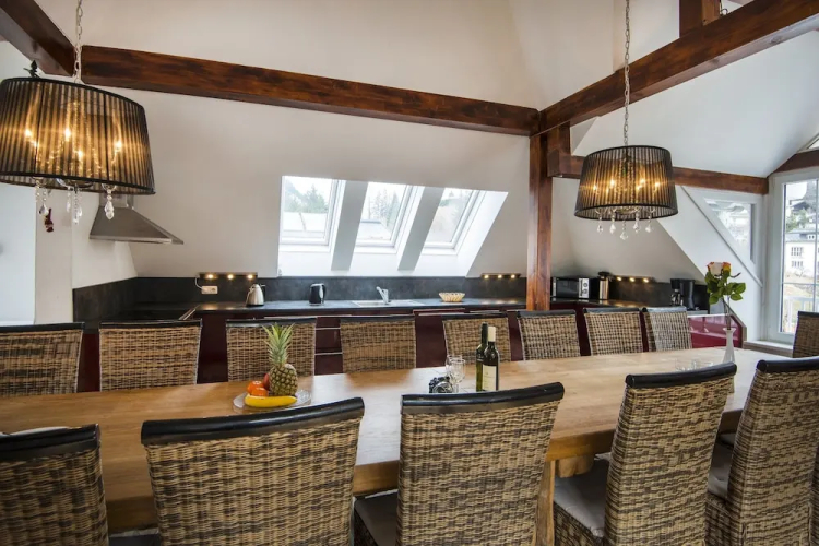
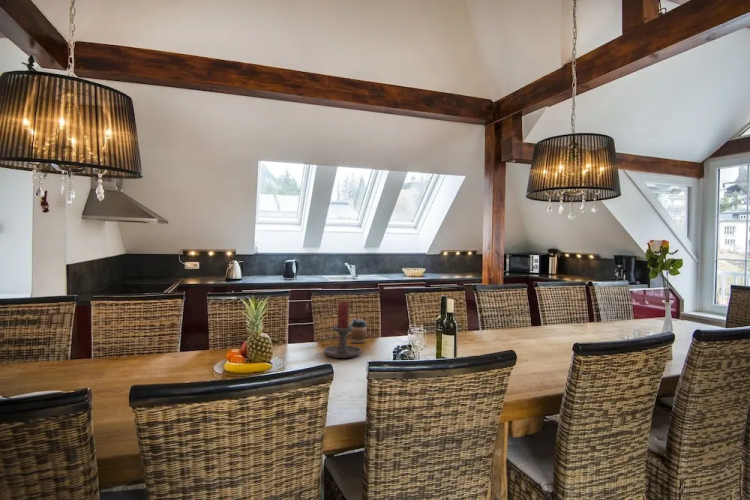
+ candle holder (342, 326)
+ coffee cup (358, 330)
